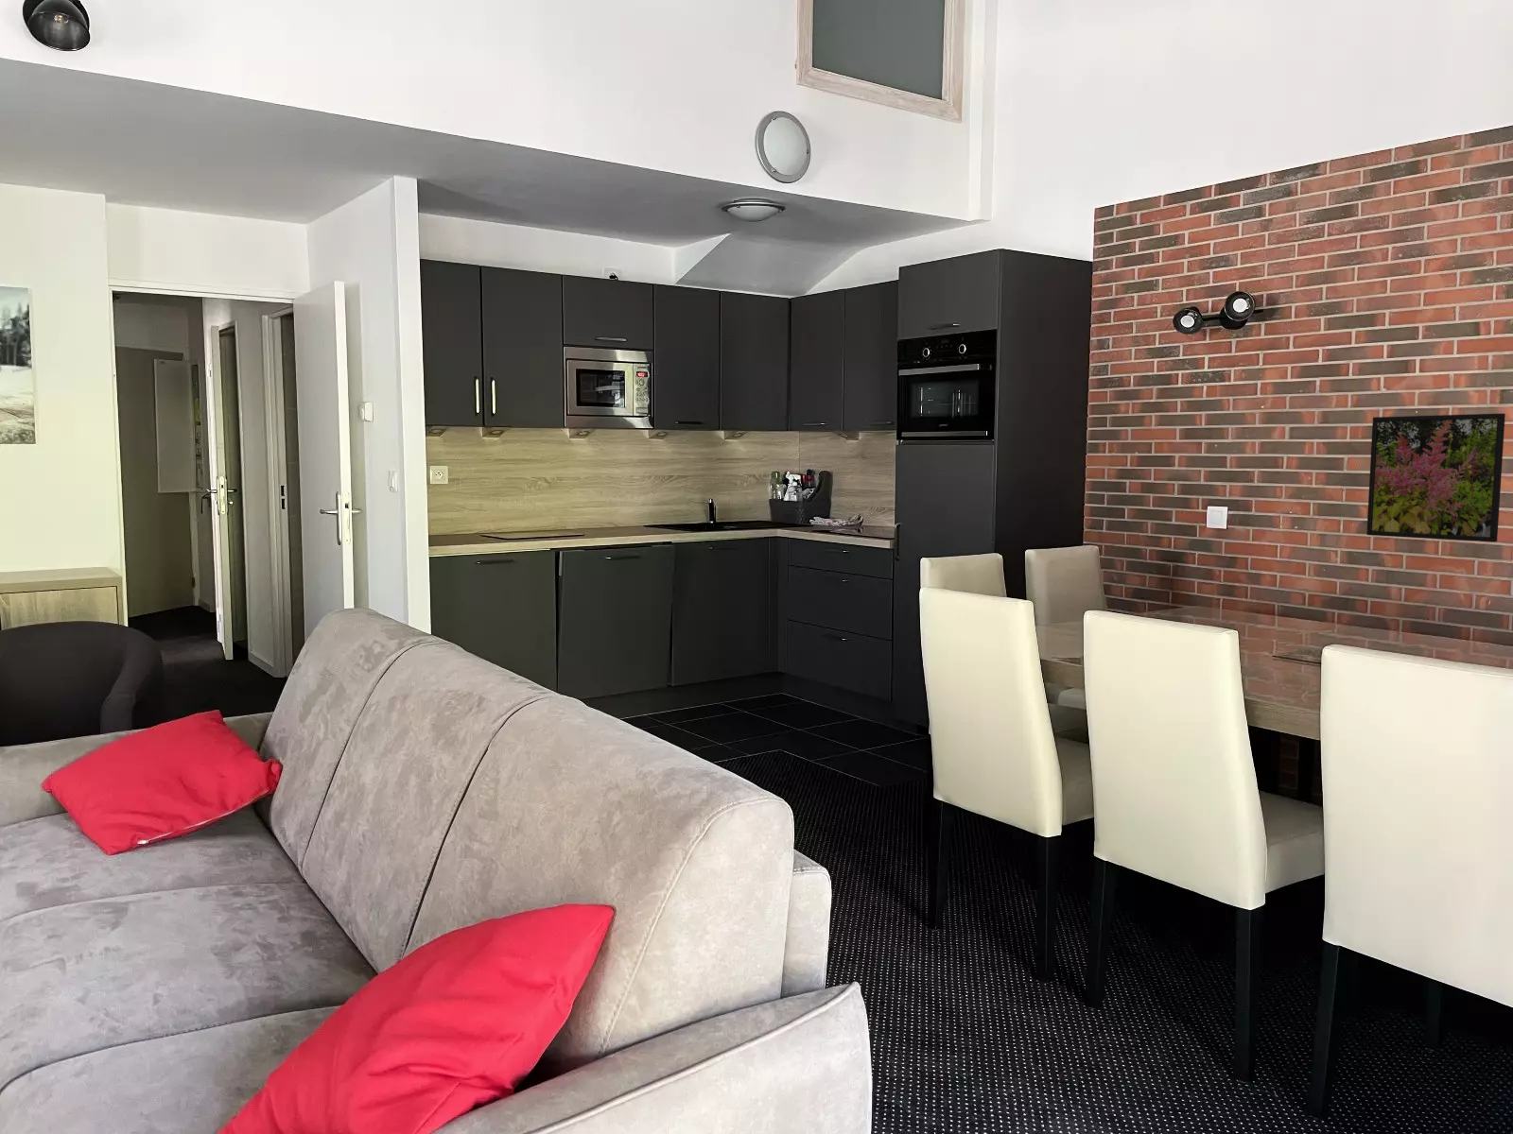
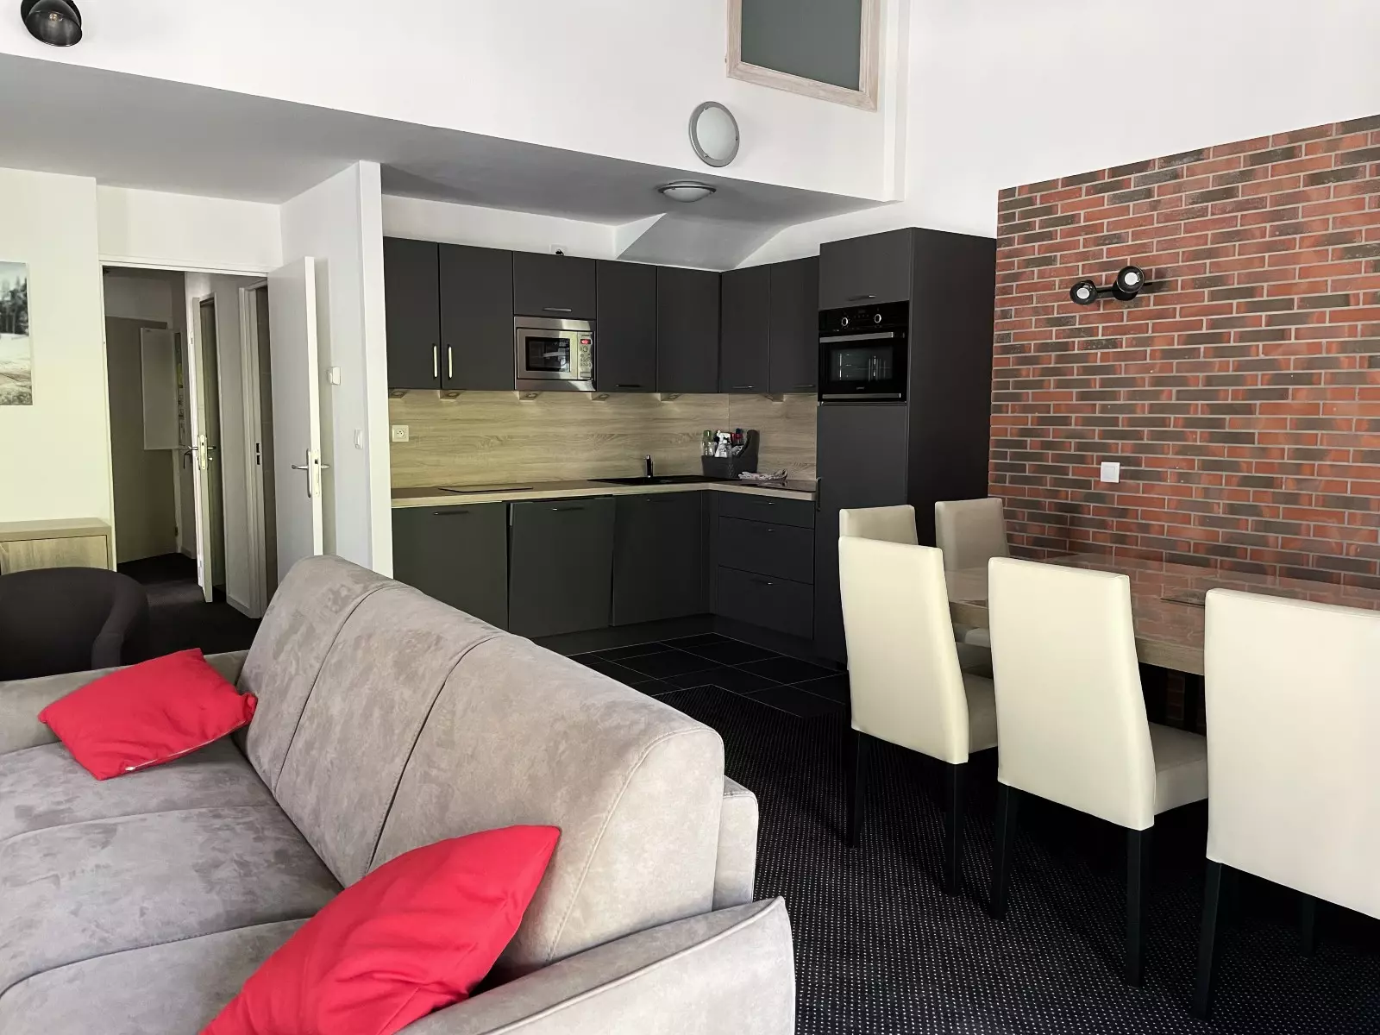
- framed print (1433, 476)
